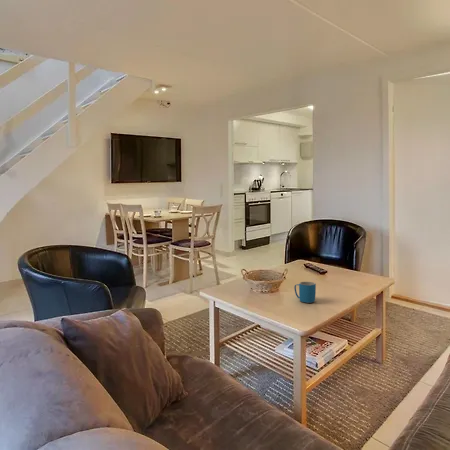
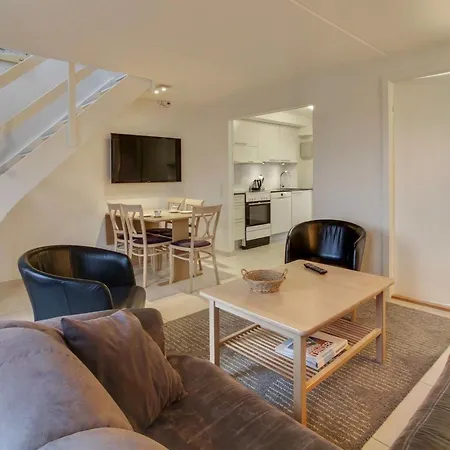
- mug (304, 291)
